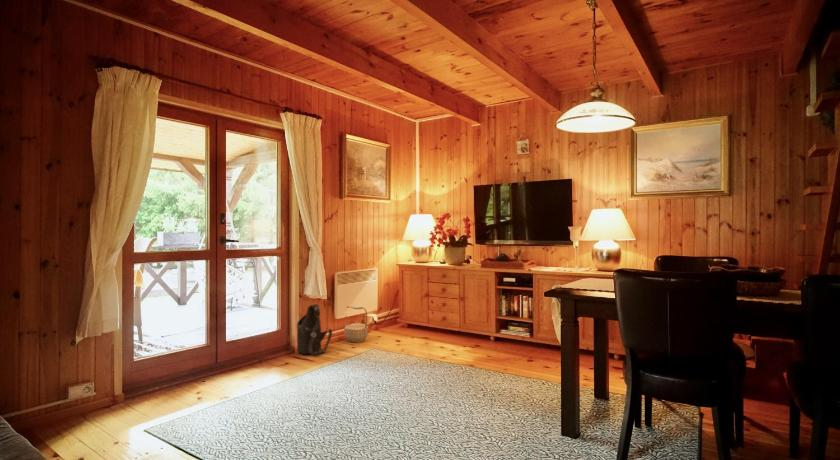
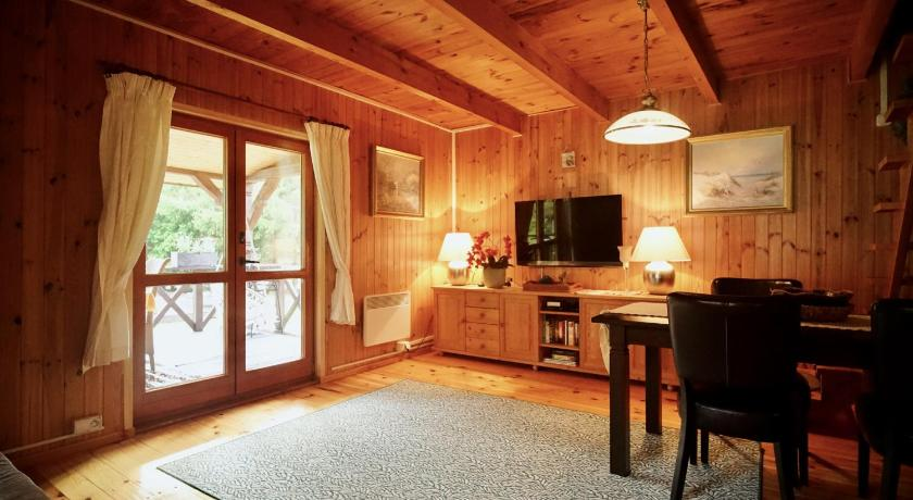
- shoulder bag (313, 328)
- basket (356, 323)
